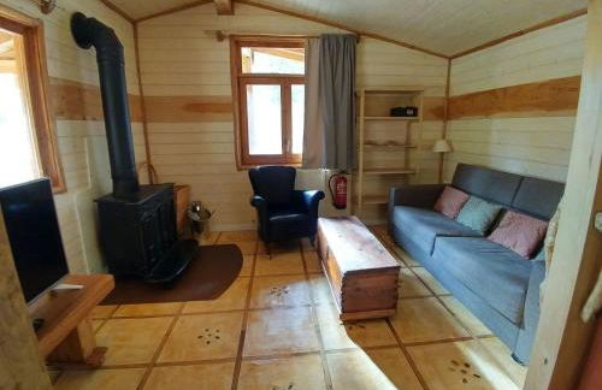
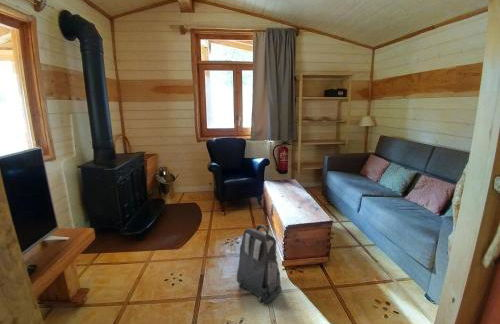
+ backpack (258, 258)
